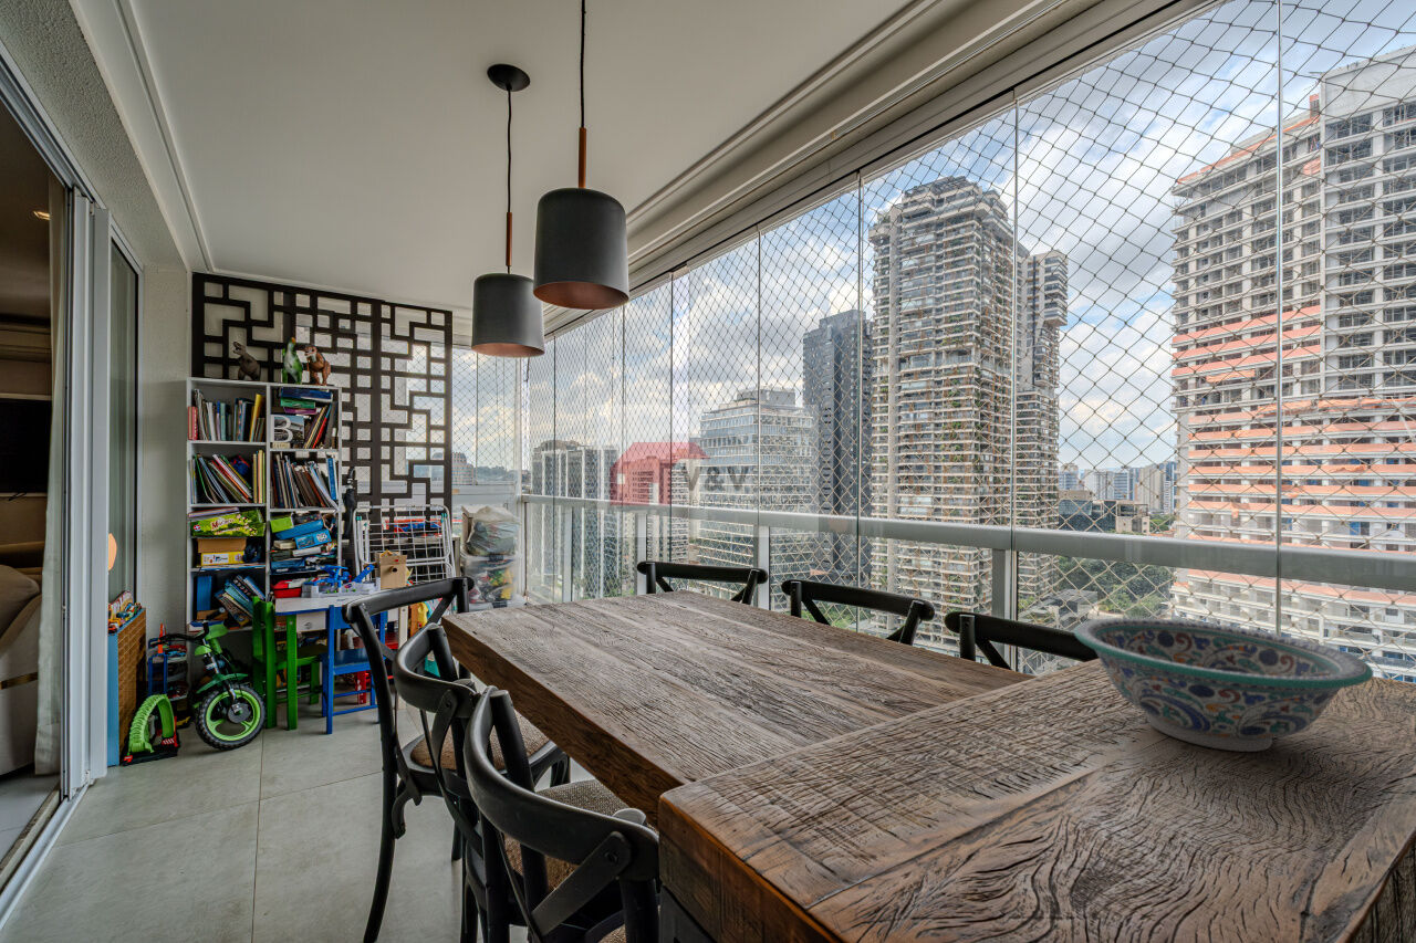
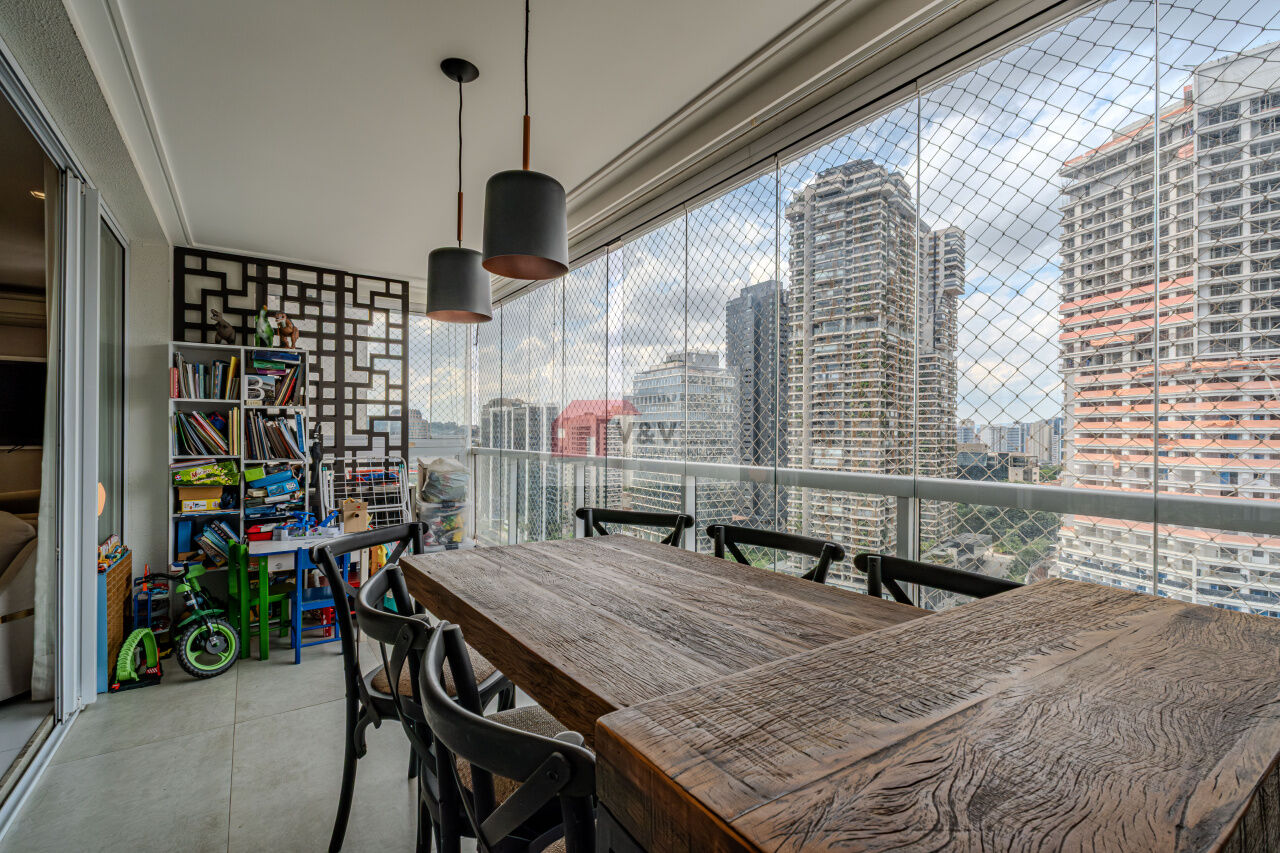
- decorative bowl (1206, 687)
